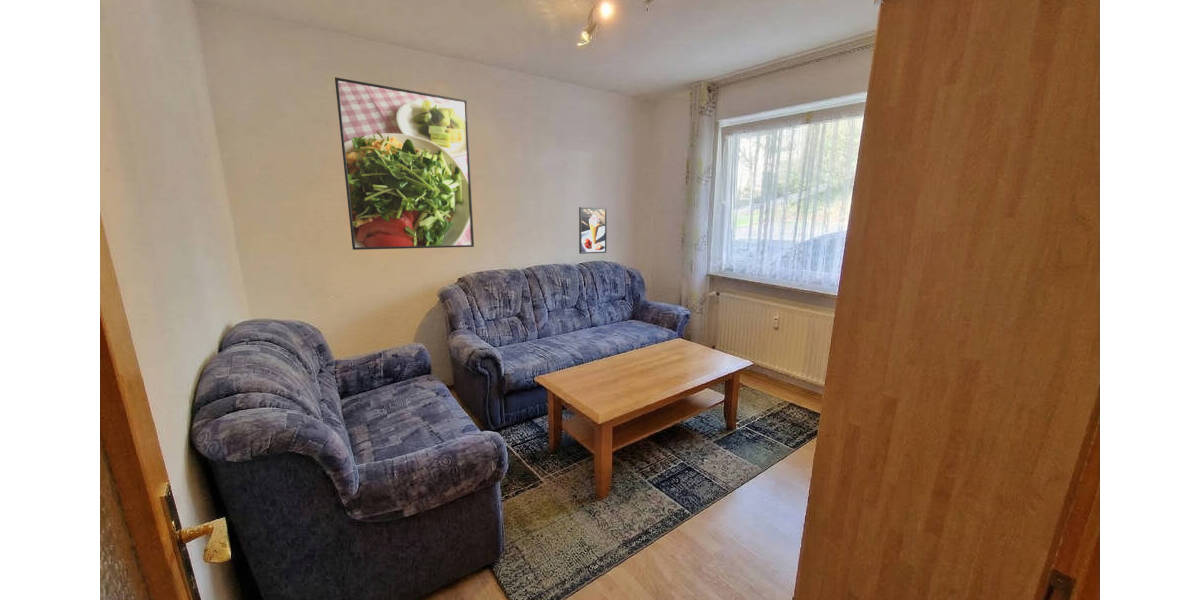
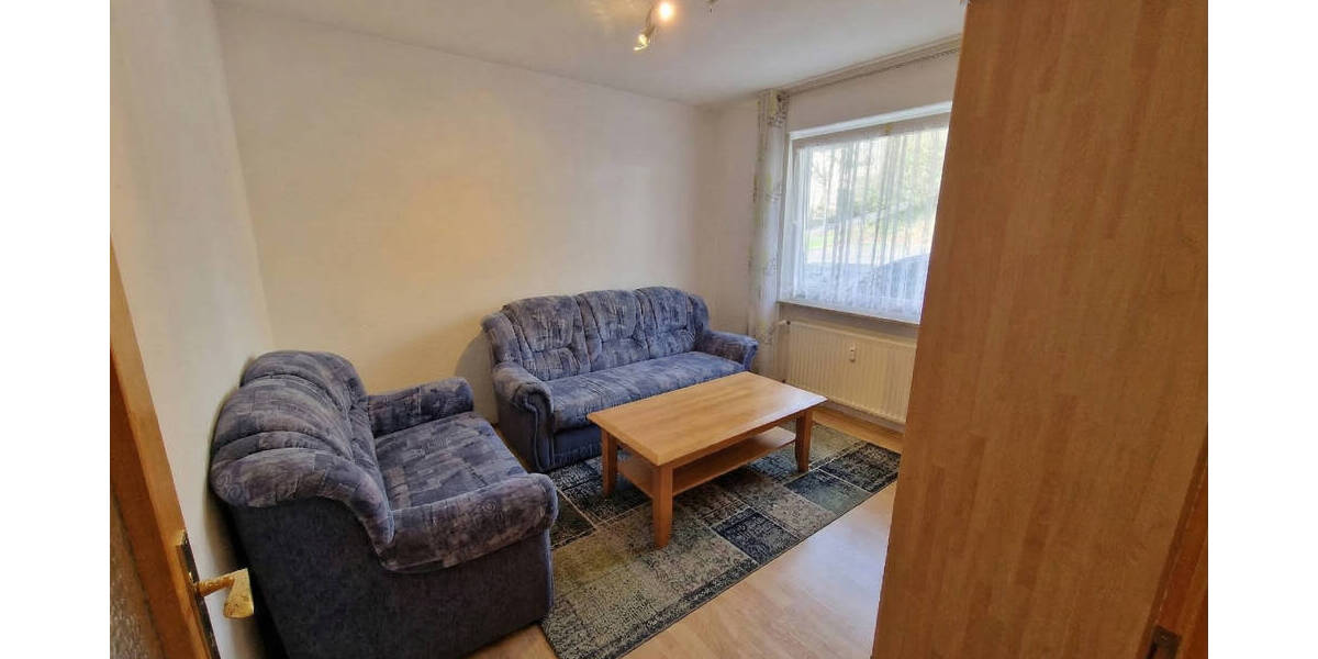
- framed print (412, 171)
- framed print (593, 230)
